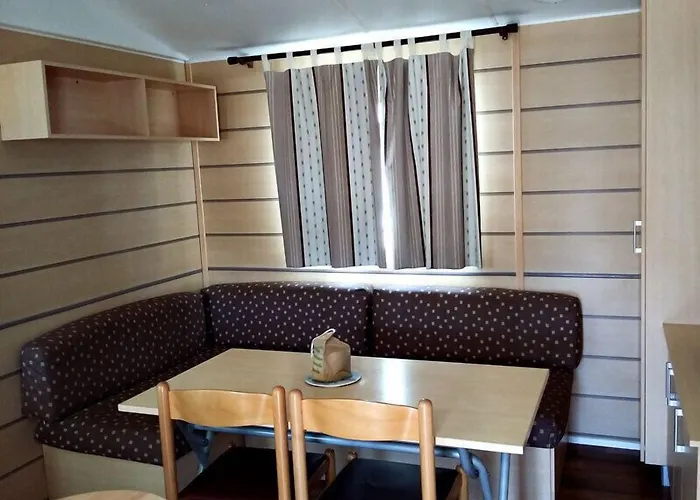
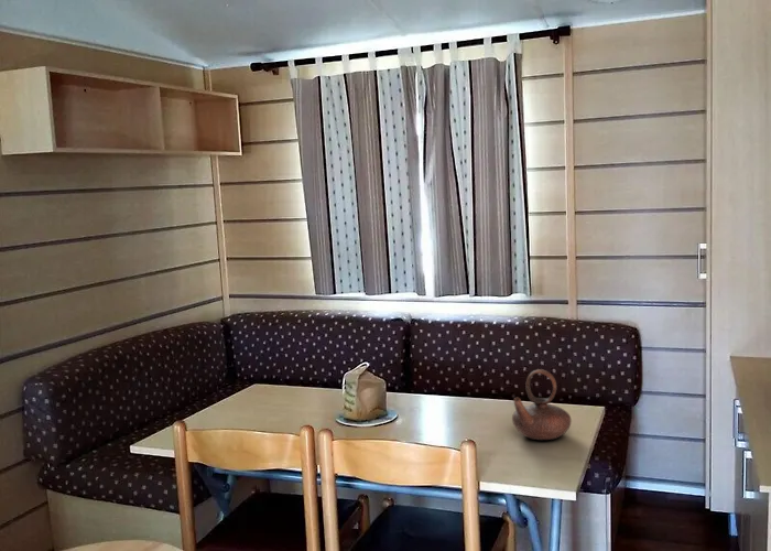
+ teapot (536, 406)
